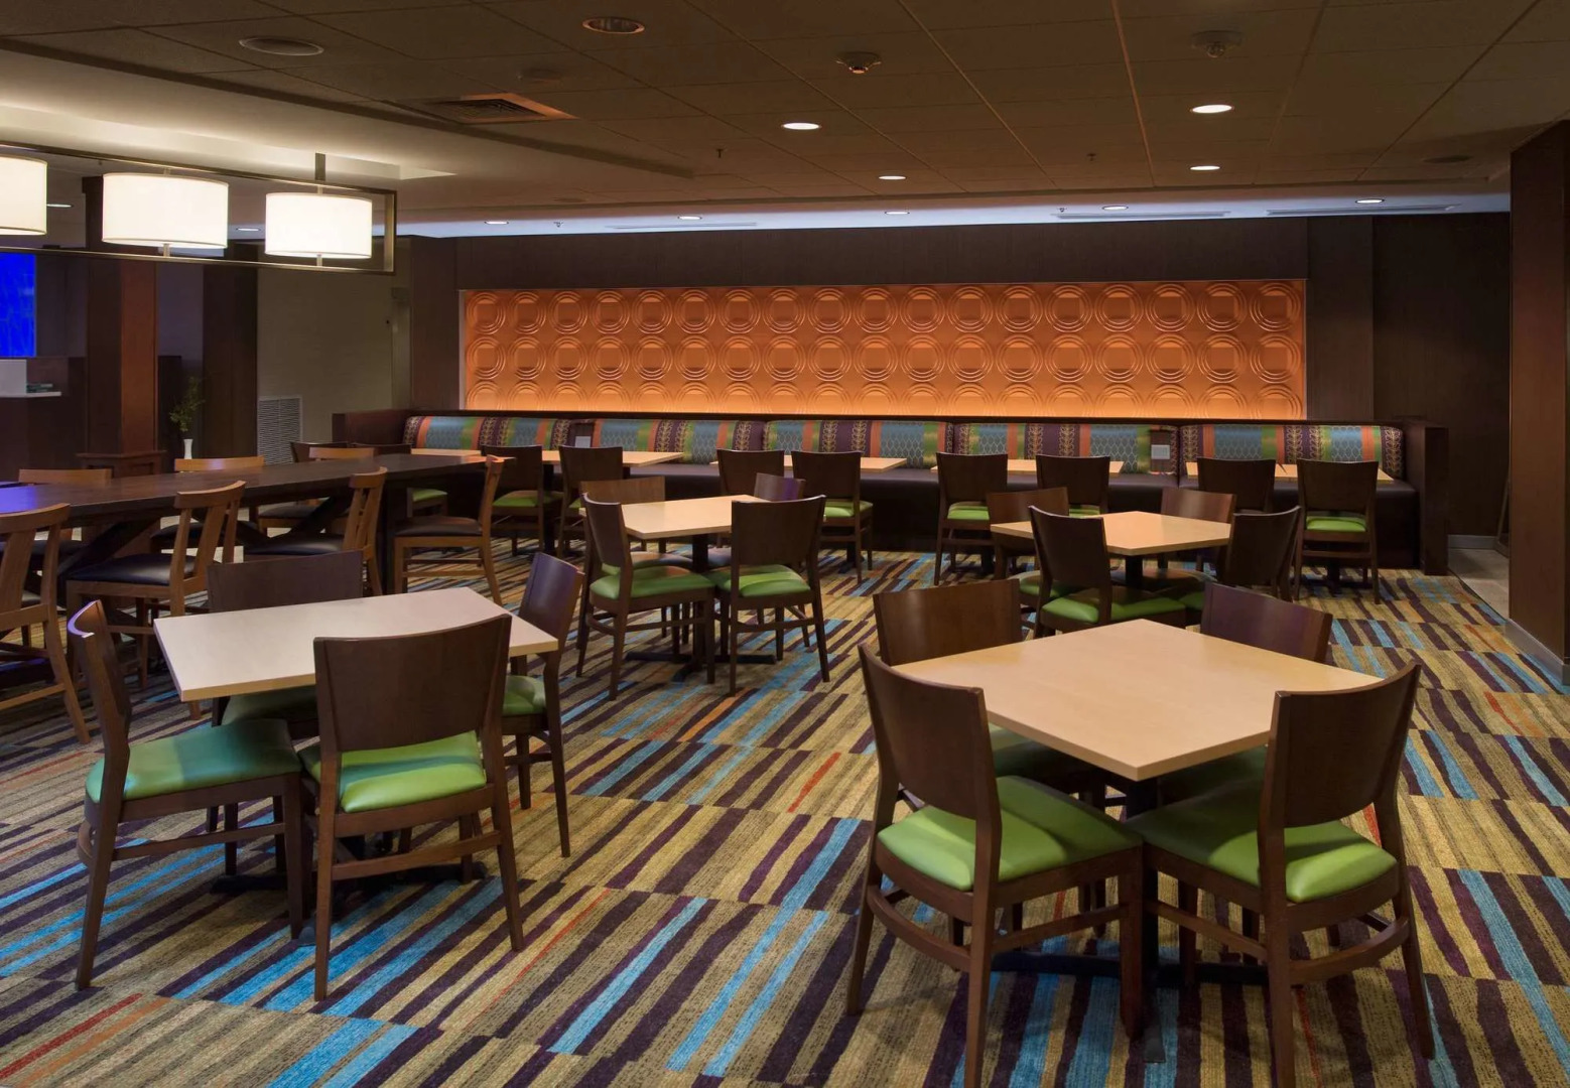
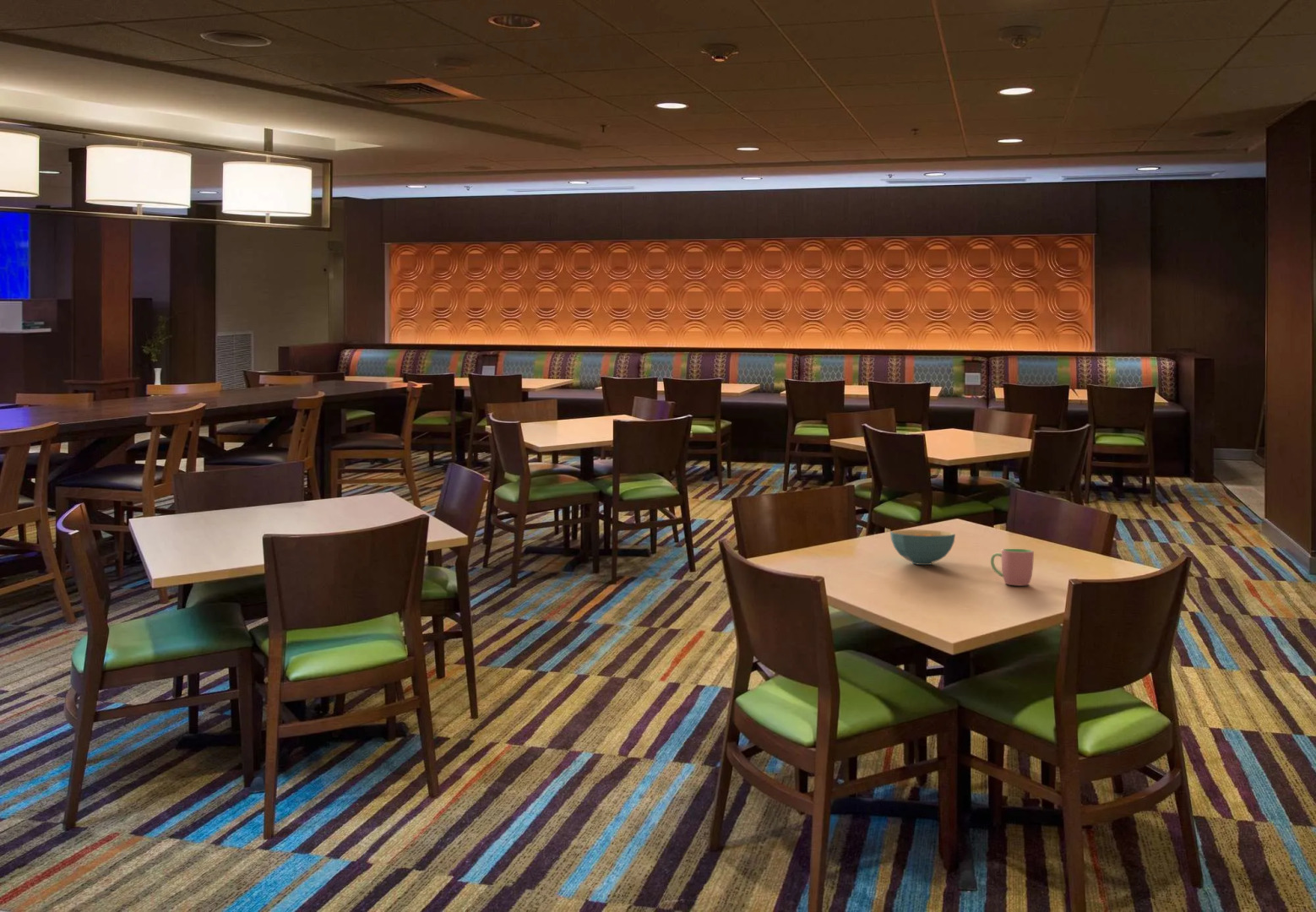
+ cereal bowl (922, 548)
+ cup (1011, 567)
